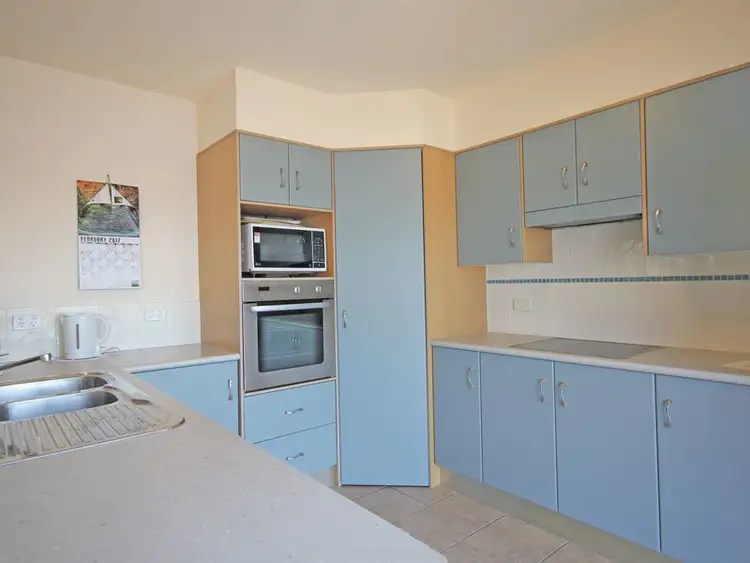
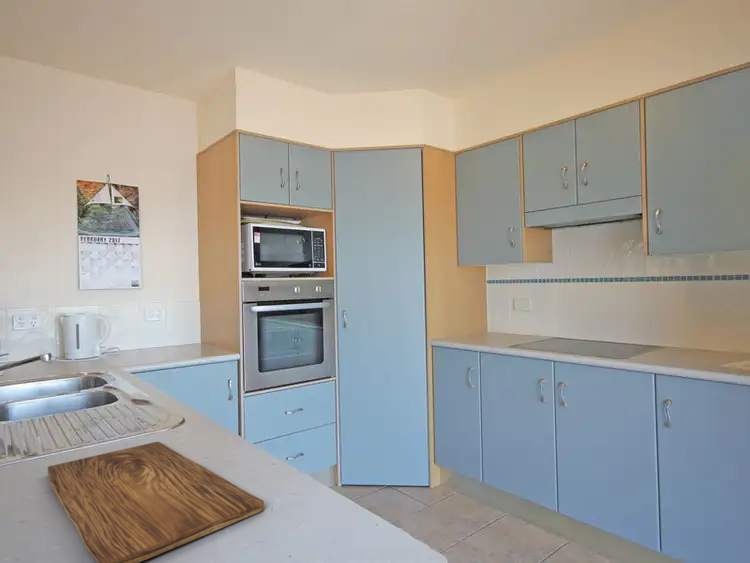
+ cutting board (140, 488)
